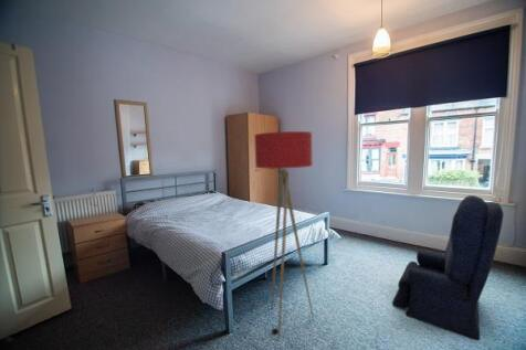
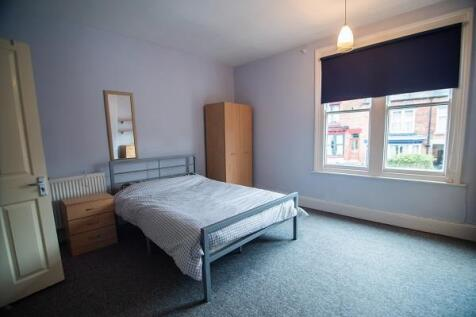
- floor lamp (285, 231)
- armchair (445, 250)
